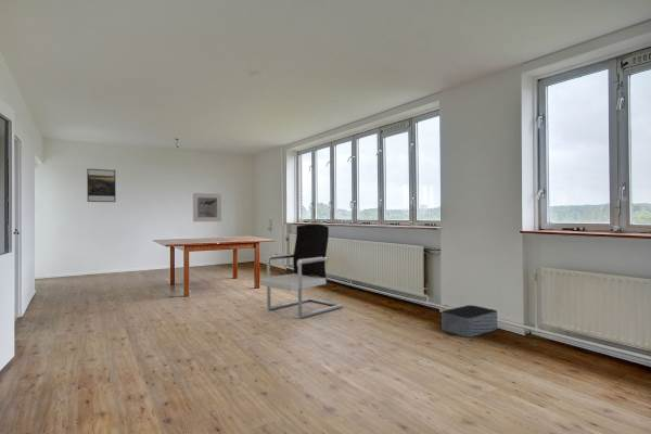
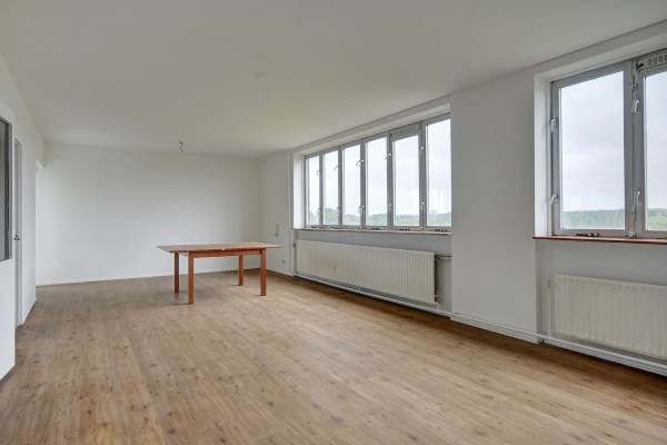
- storage bin (469, 320)
- office chair (302, 267)
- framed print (101, 186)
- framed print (207, 207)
